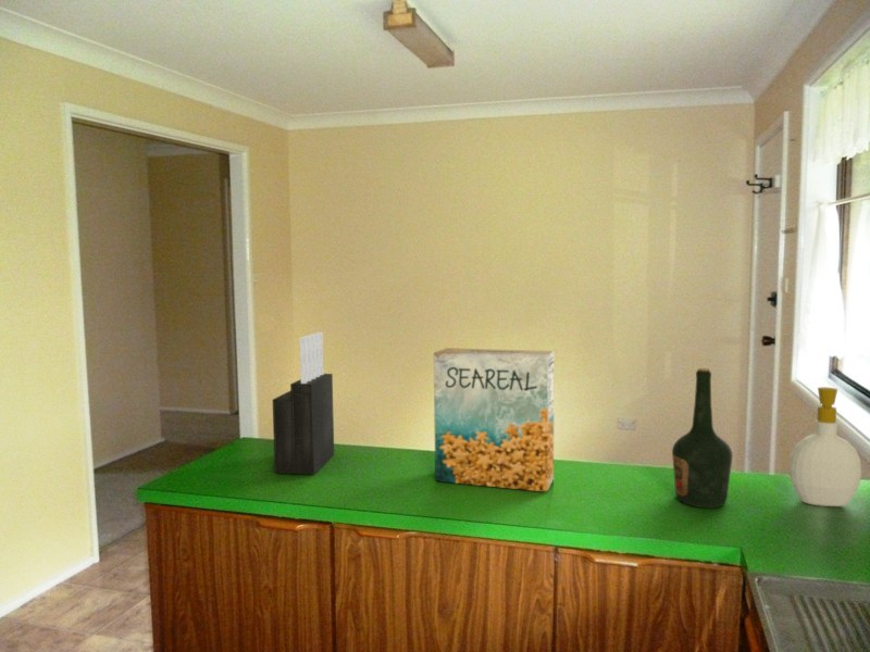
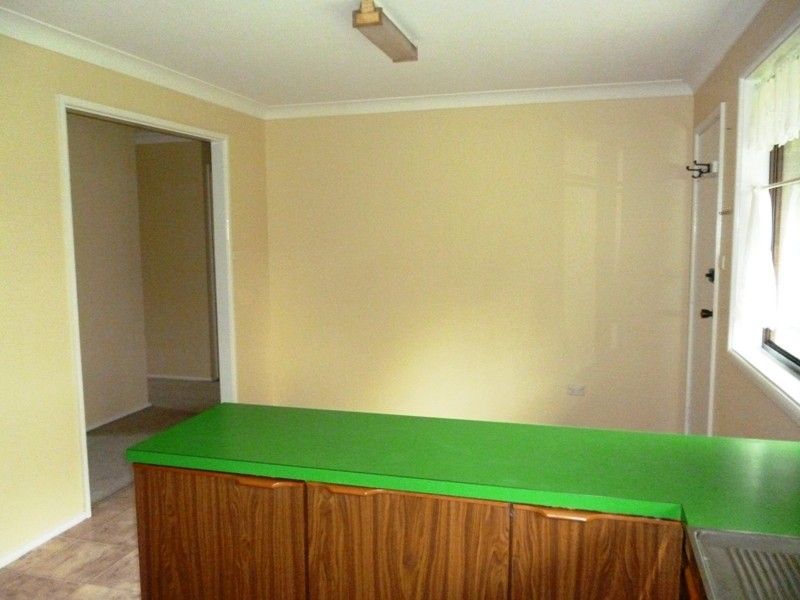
- soap bottle (824, 446)
- bottle (701, 435)
- knife block (299, 400)
- cereal box (494, 416)
